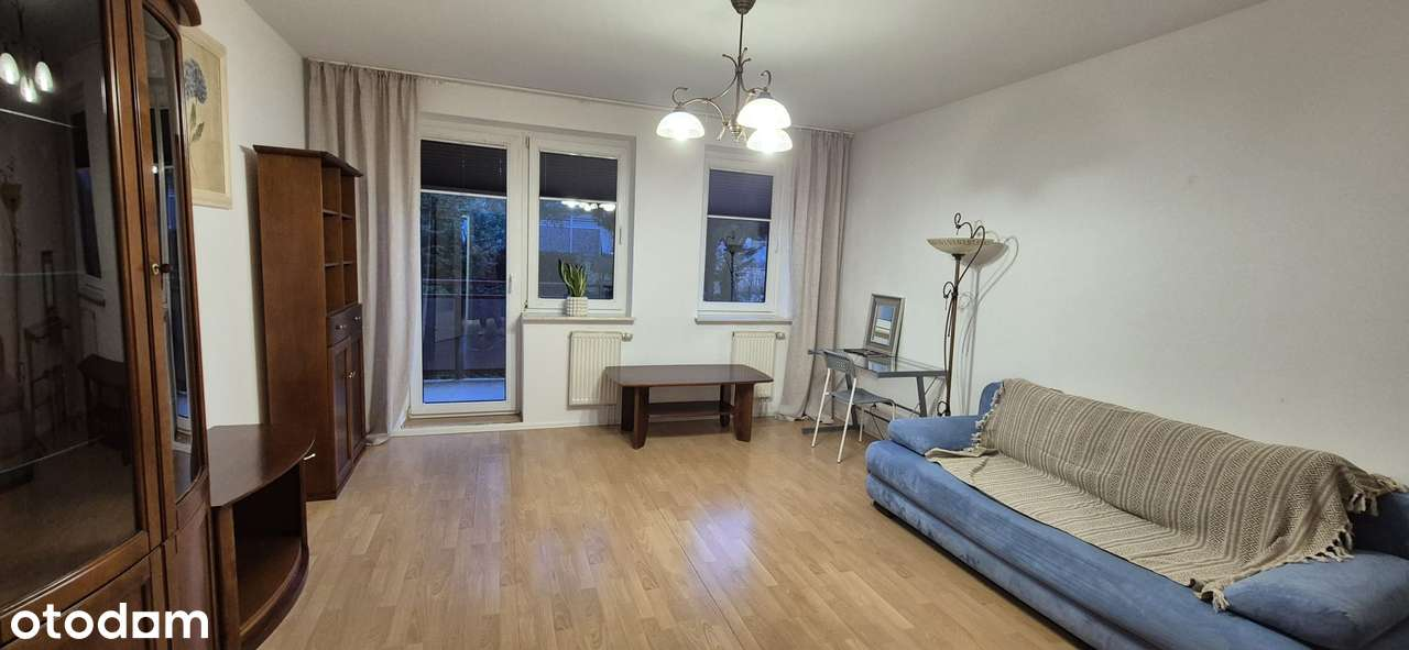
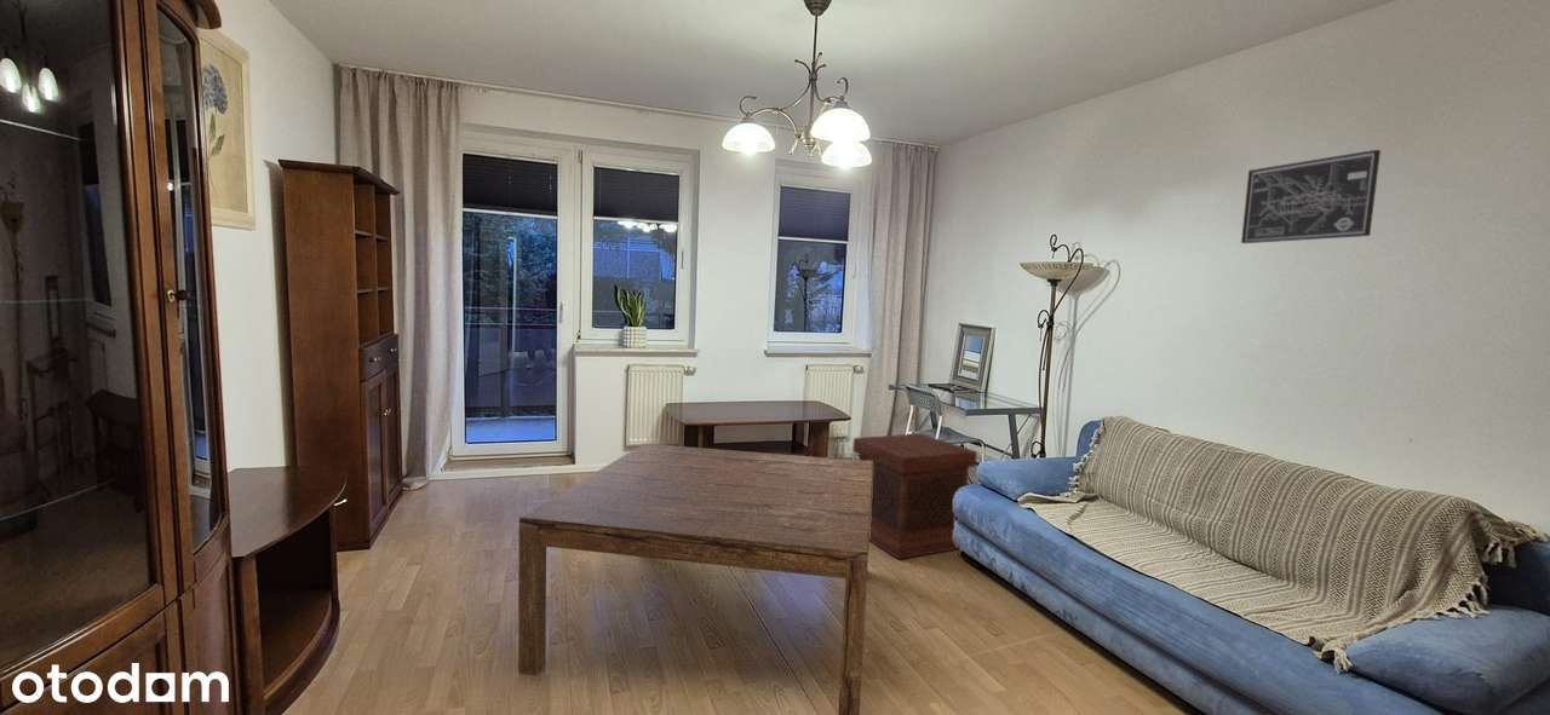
+ wall art (1304, 200)
+ side table (909, 491)
+ coffee table (725, 549)
